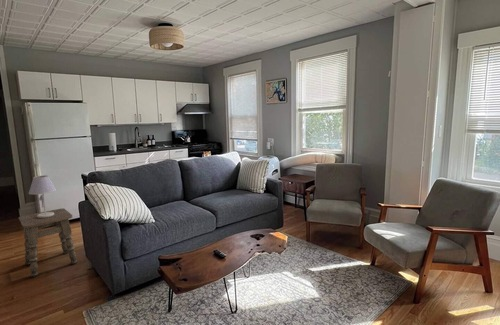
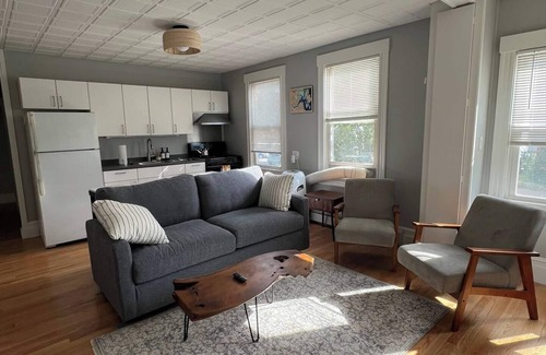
- table lamp (43, 196)
- side table (47, 235)
